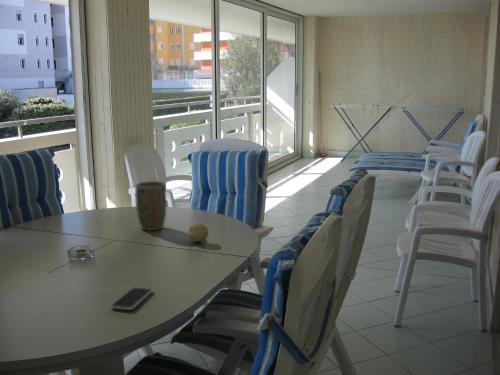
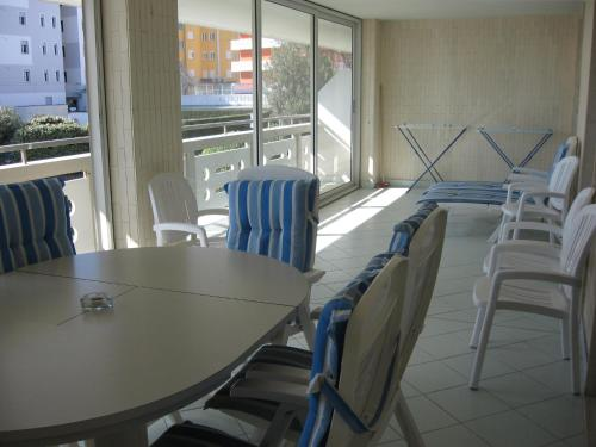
- smartphone (132, 298)
- plant pot (151, 205)
- fruit (198, 232)
